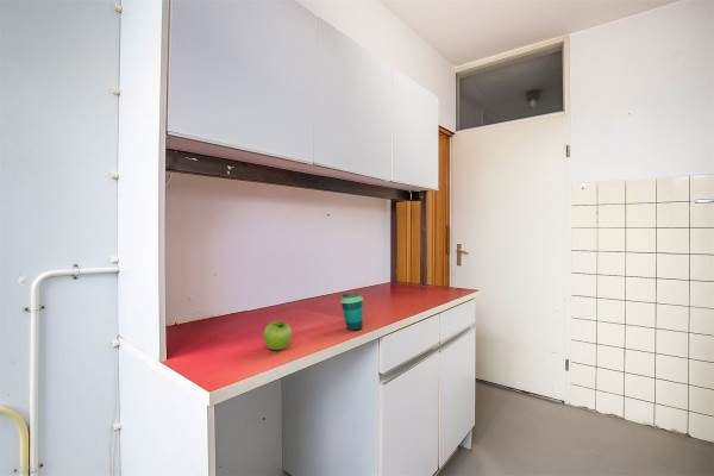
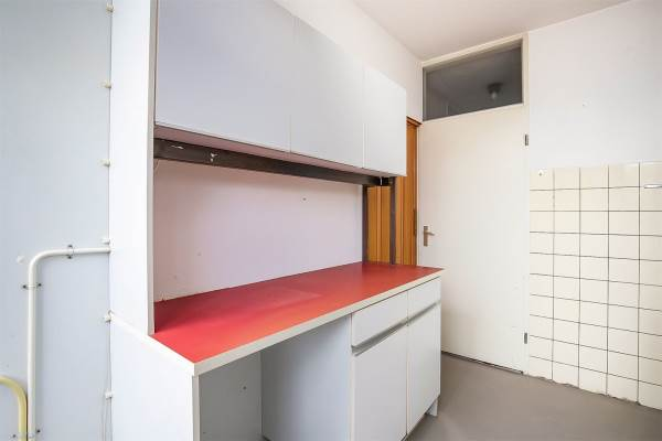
- cup (351, 311)
- fruit (277, 334)
